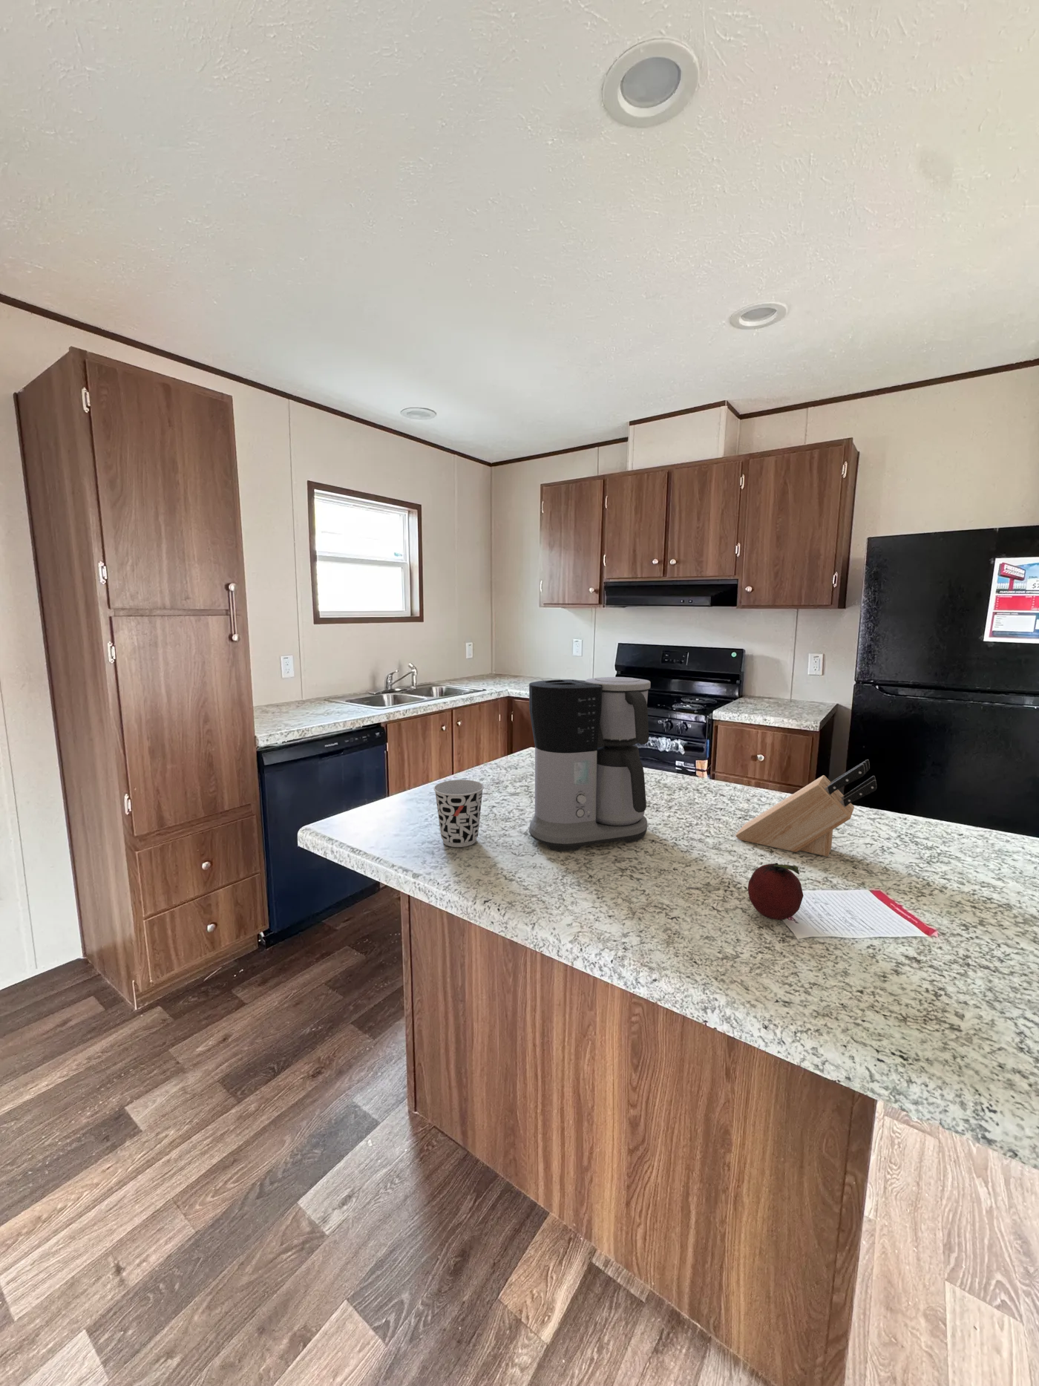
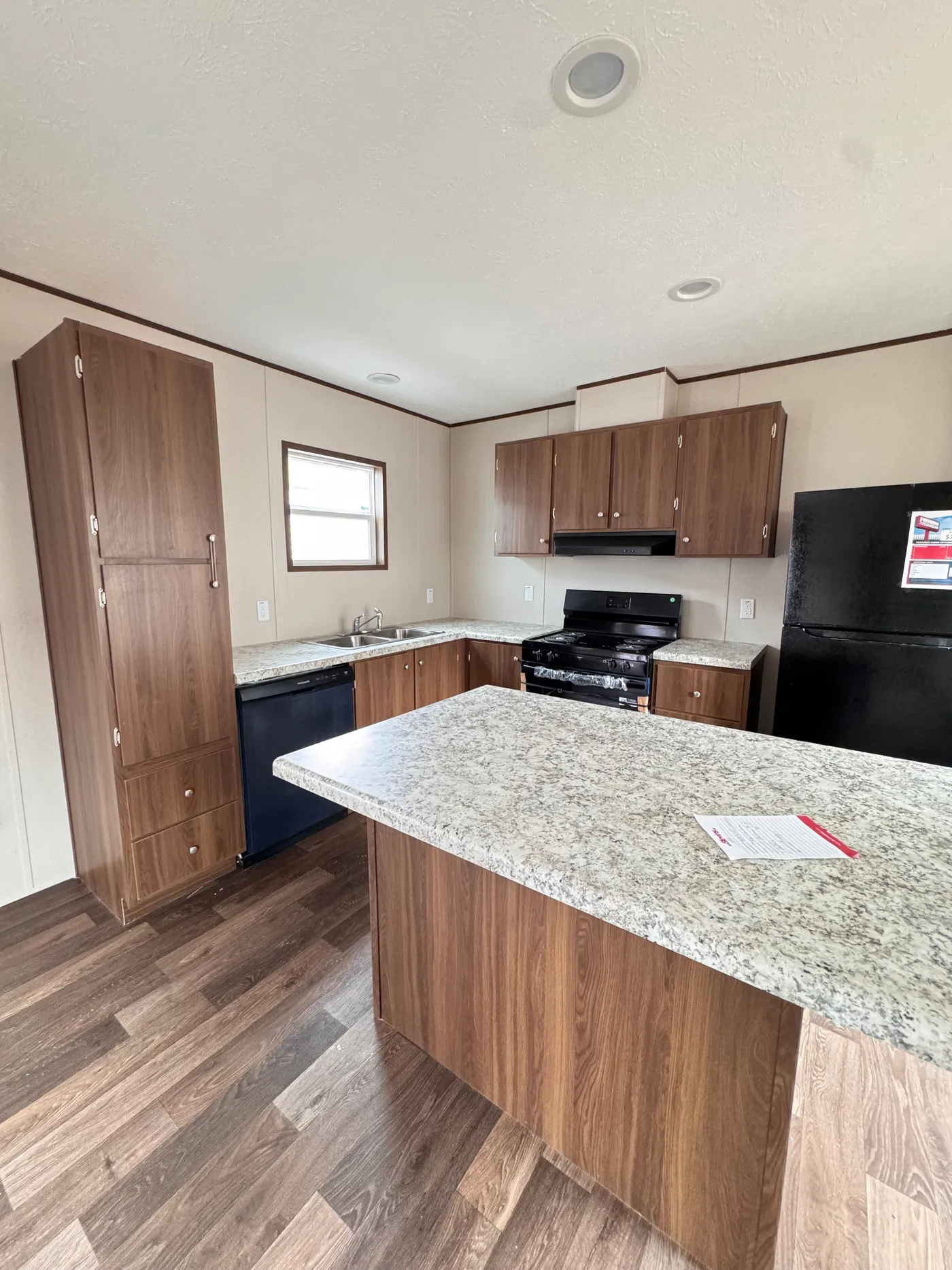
- cup (458, 814)
- fruit (776, 887)
- coffee maker (594, 761)
- knife block (803, 800)
